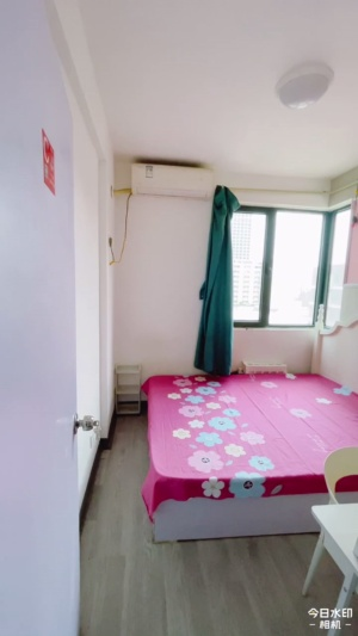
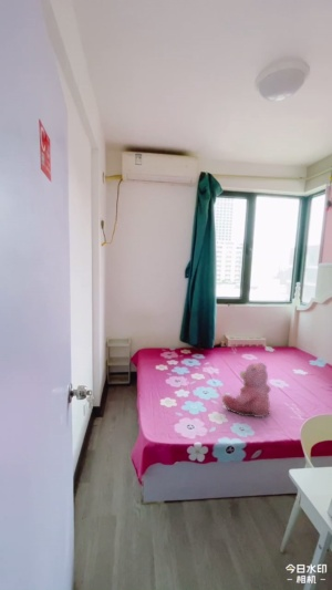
+ teddy bear (248, 384)
